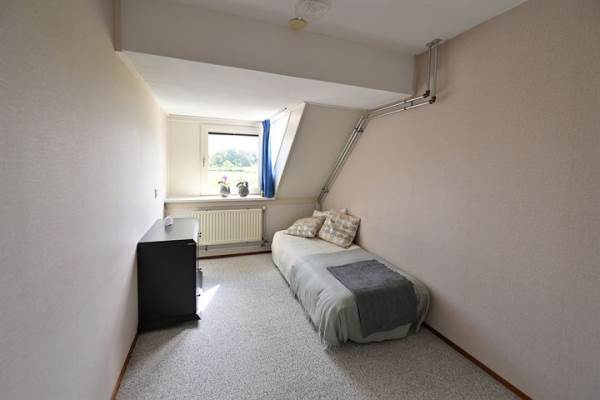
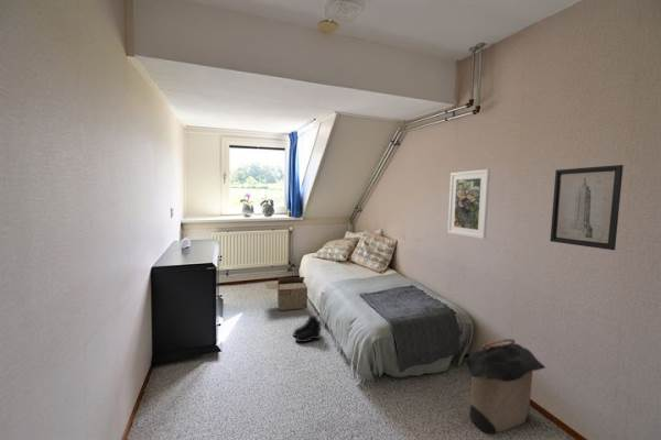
+ boots (306, 327)
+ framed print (467, 204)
+ cardboard box (285, 292)
+ wall art (583, 207)
+ laundry hamper (501, 374)
